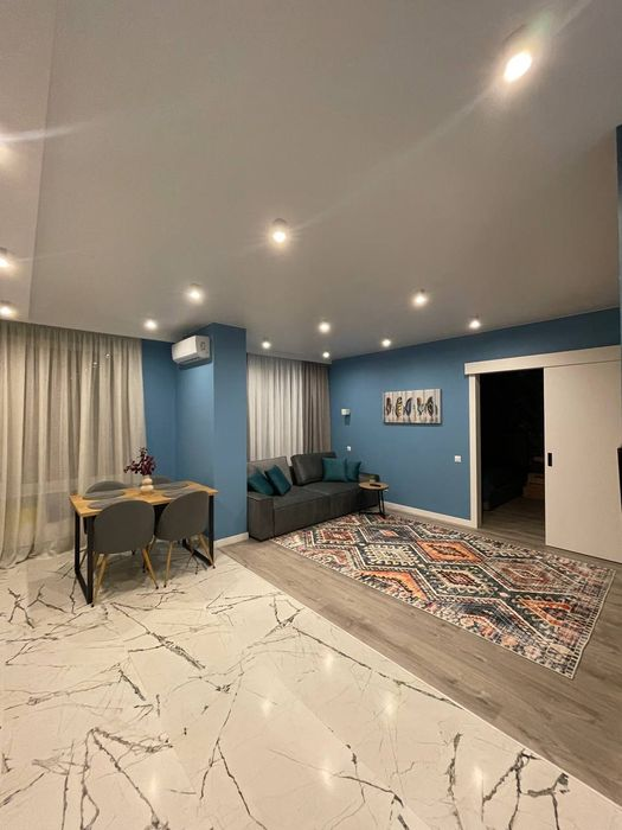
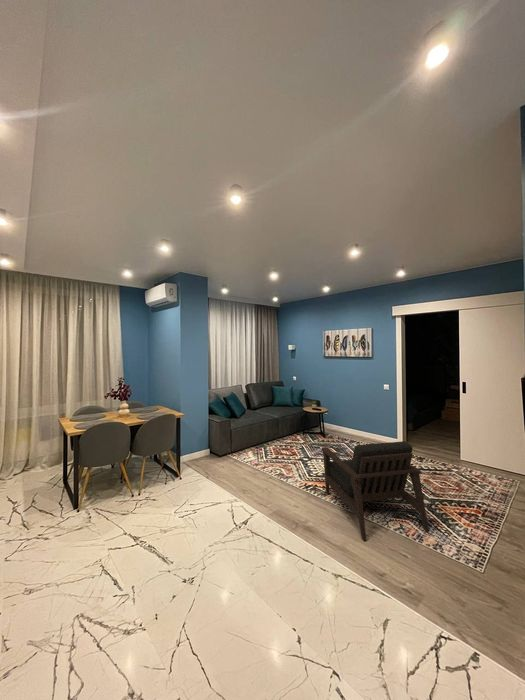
+ armchair (368, 472)
